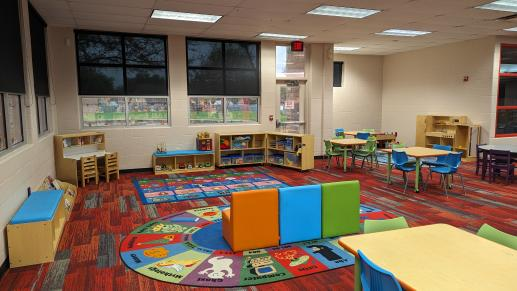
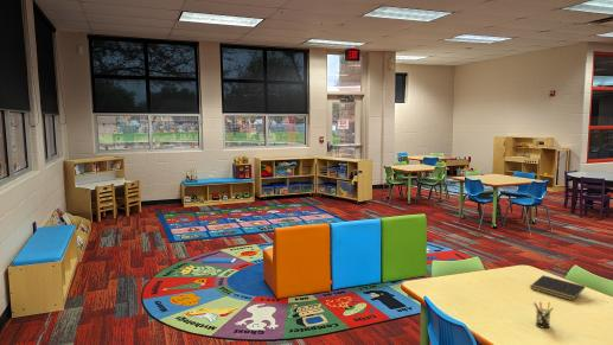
+ pen holder (544, 313)
+ notepad (556, 287)
